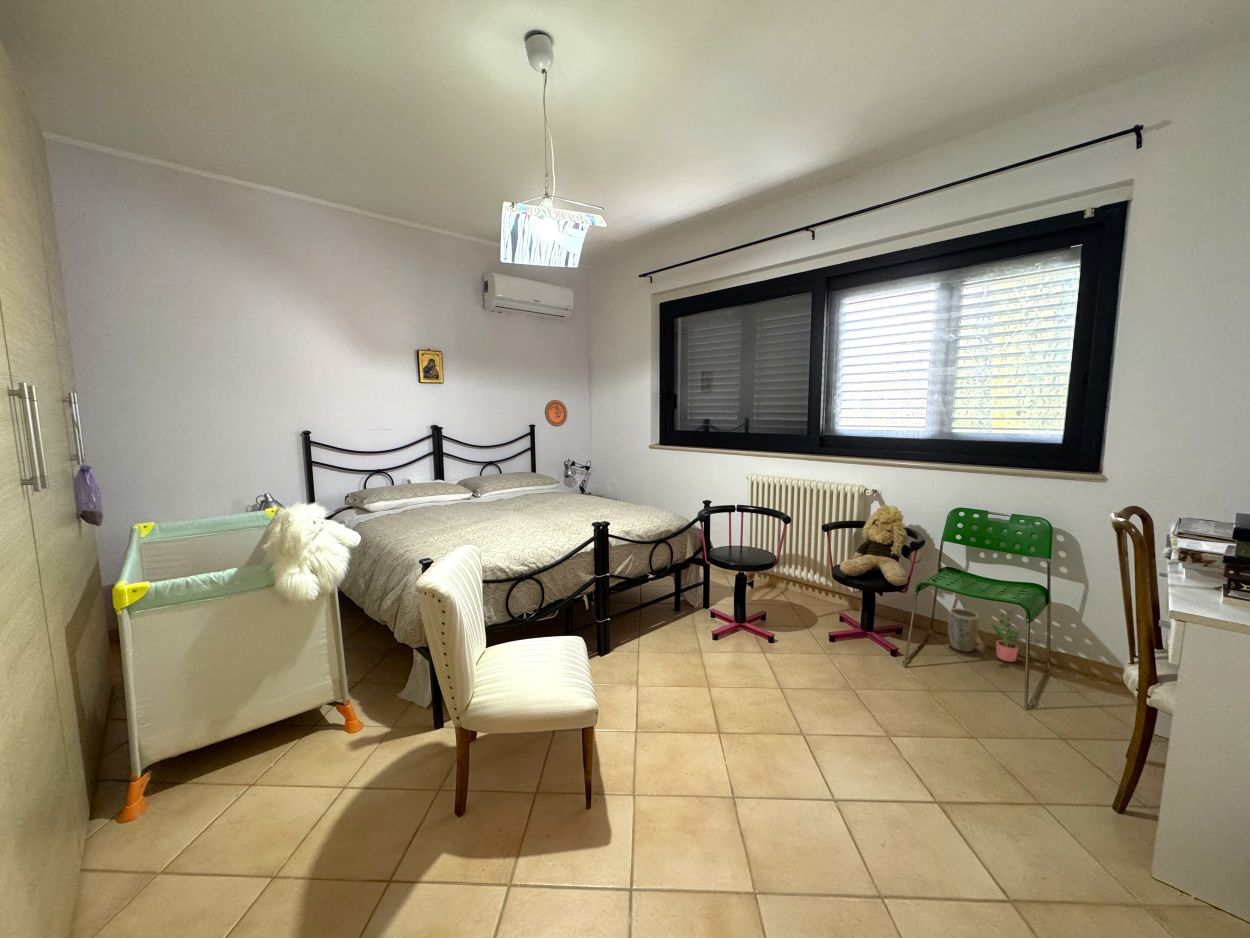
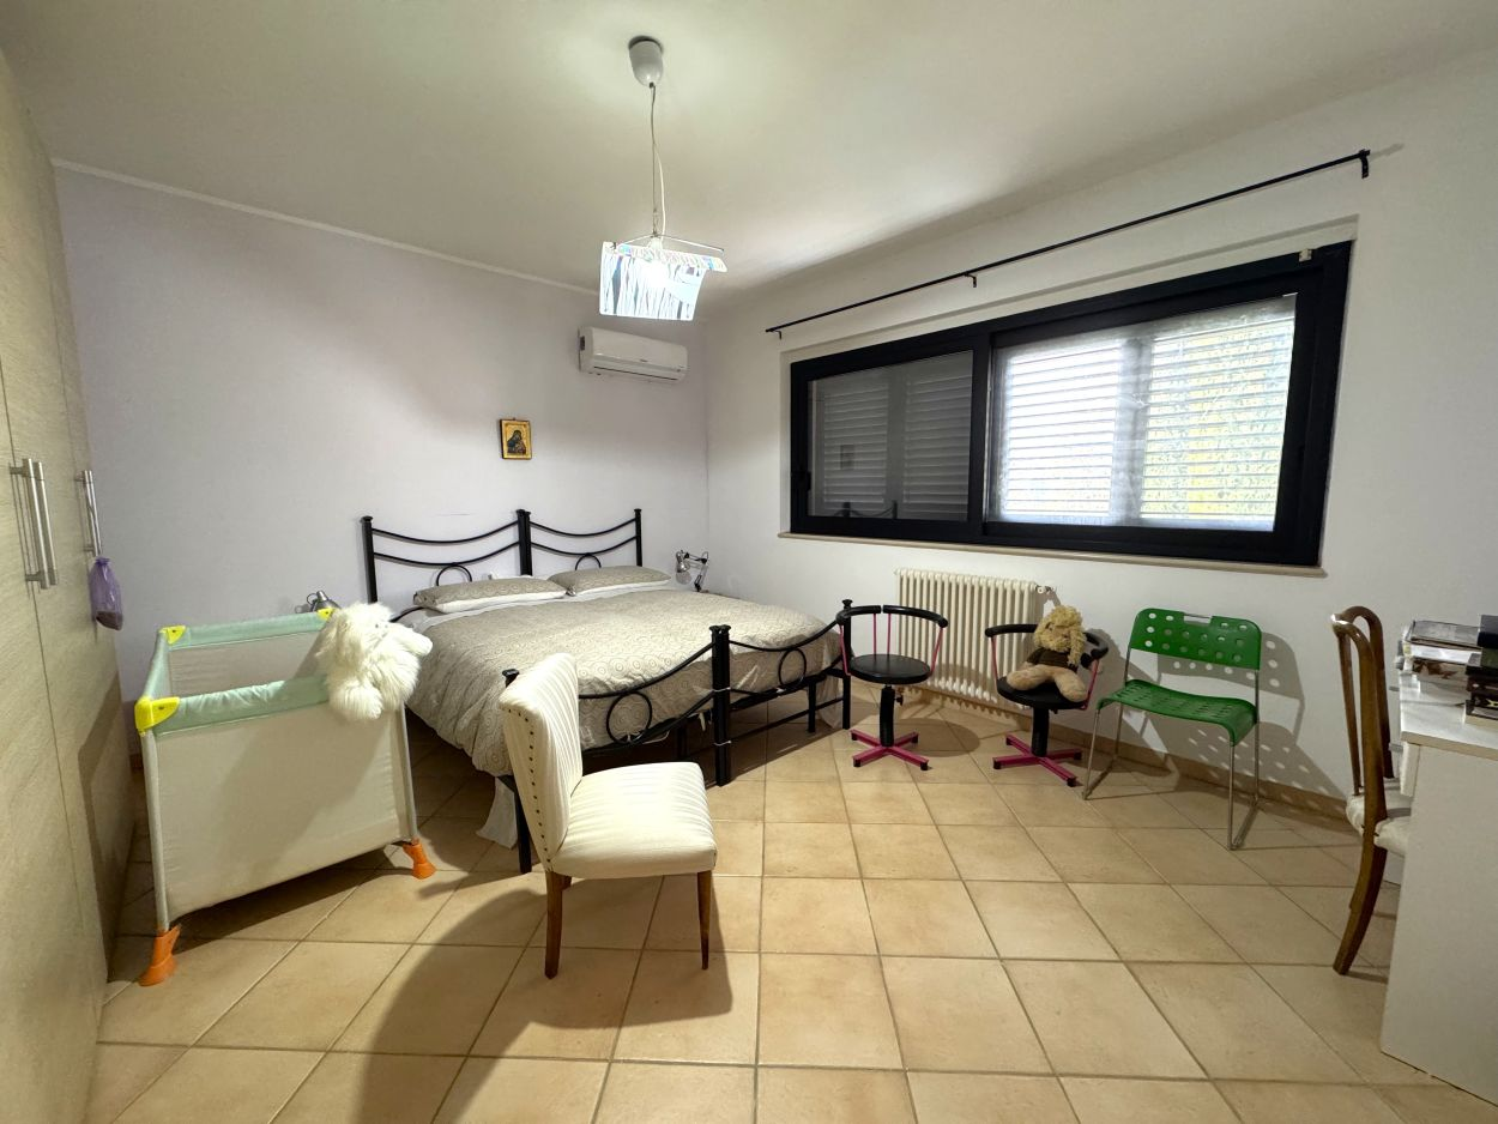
- decorative plate (555, 413)
- potted plant (1015, 639)
- plant pot (962, 630)
